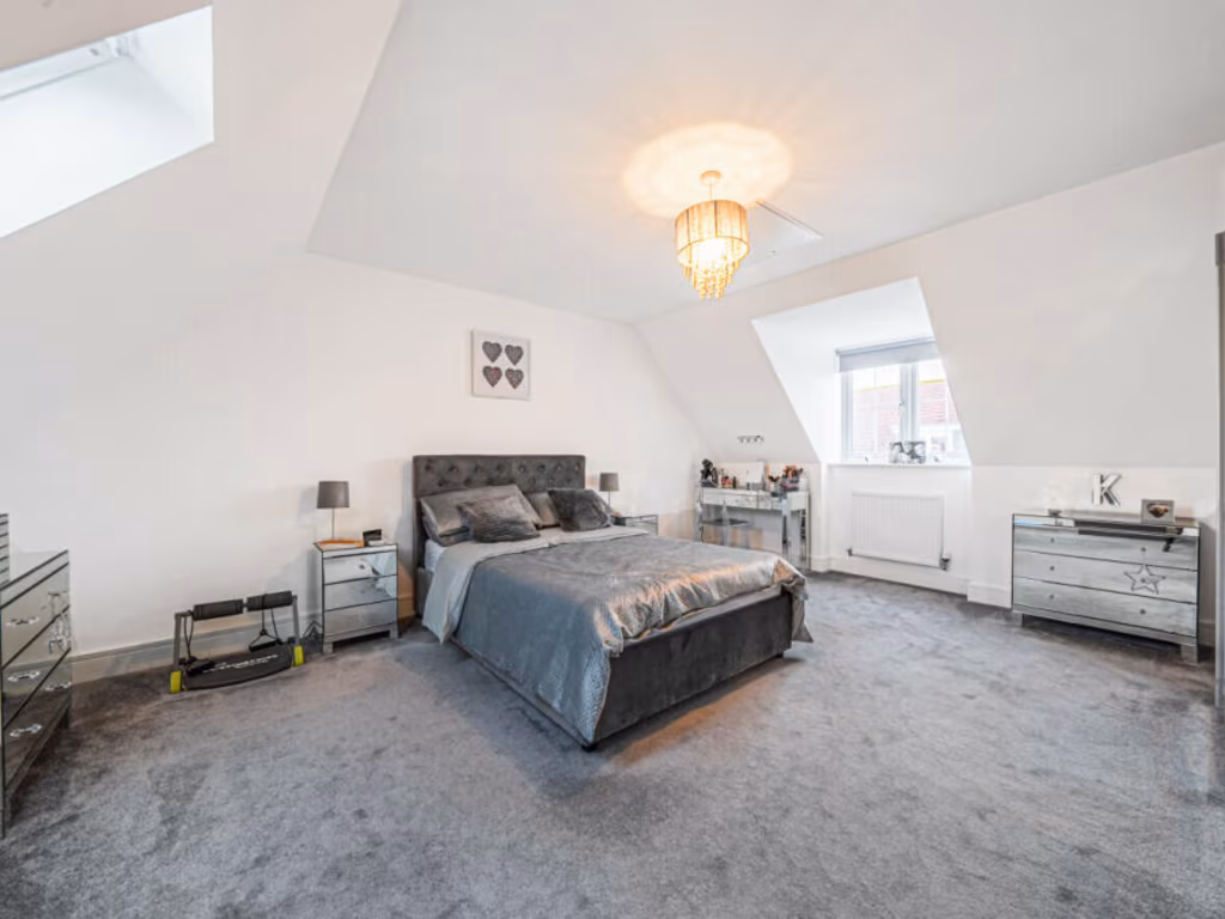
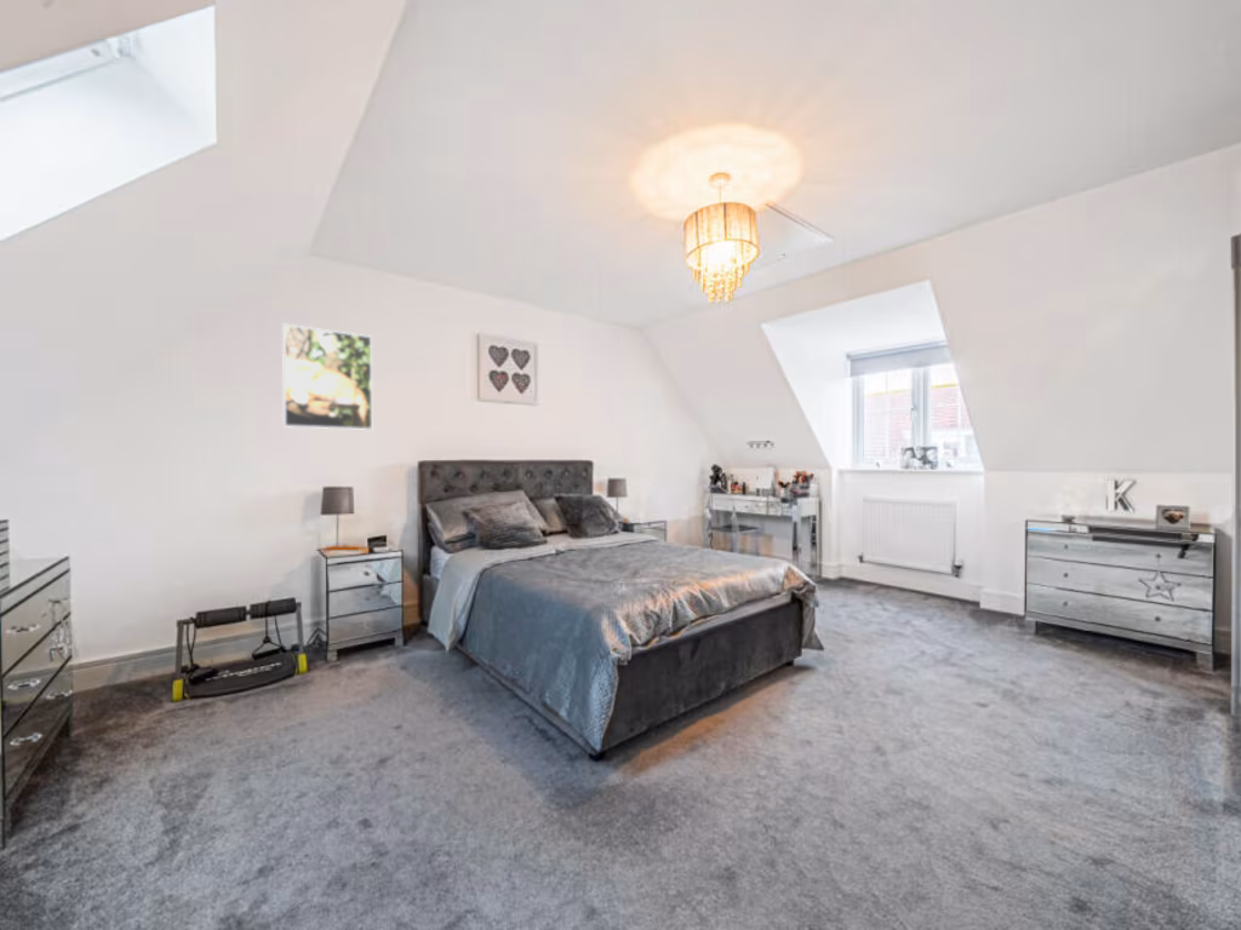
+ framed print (330, 379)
